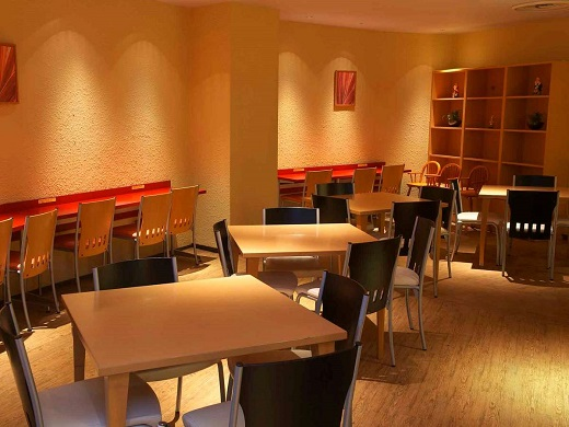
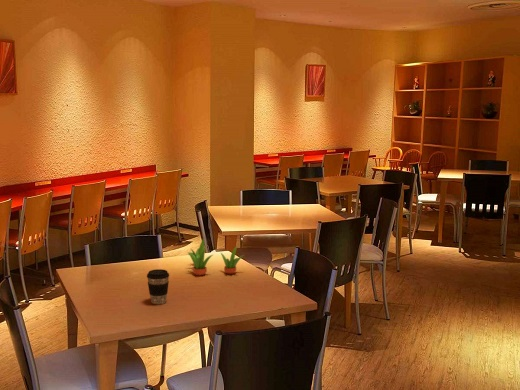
+ succulent plant (209, 256)
+ coffee cup (158, 286)
